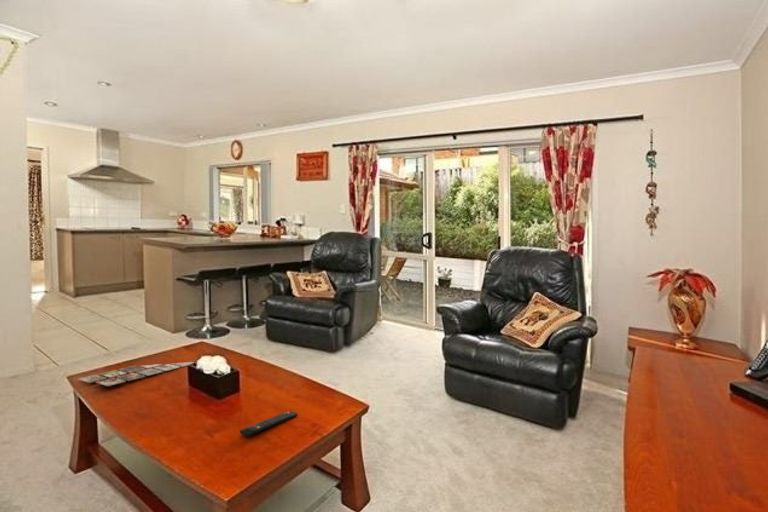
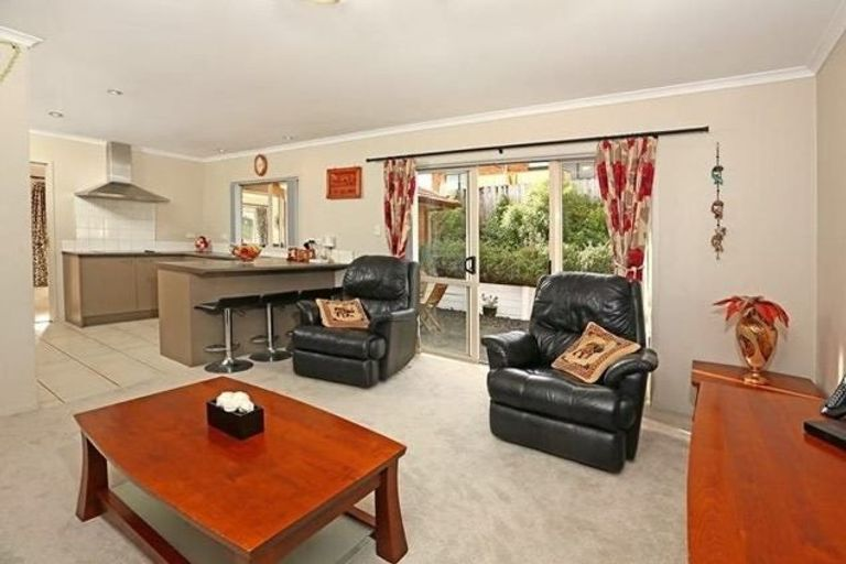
- remote control (270, 423)
- magazine (149, 367)
